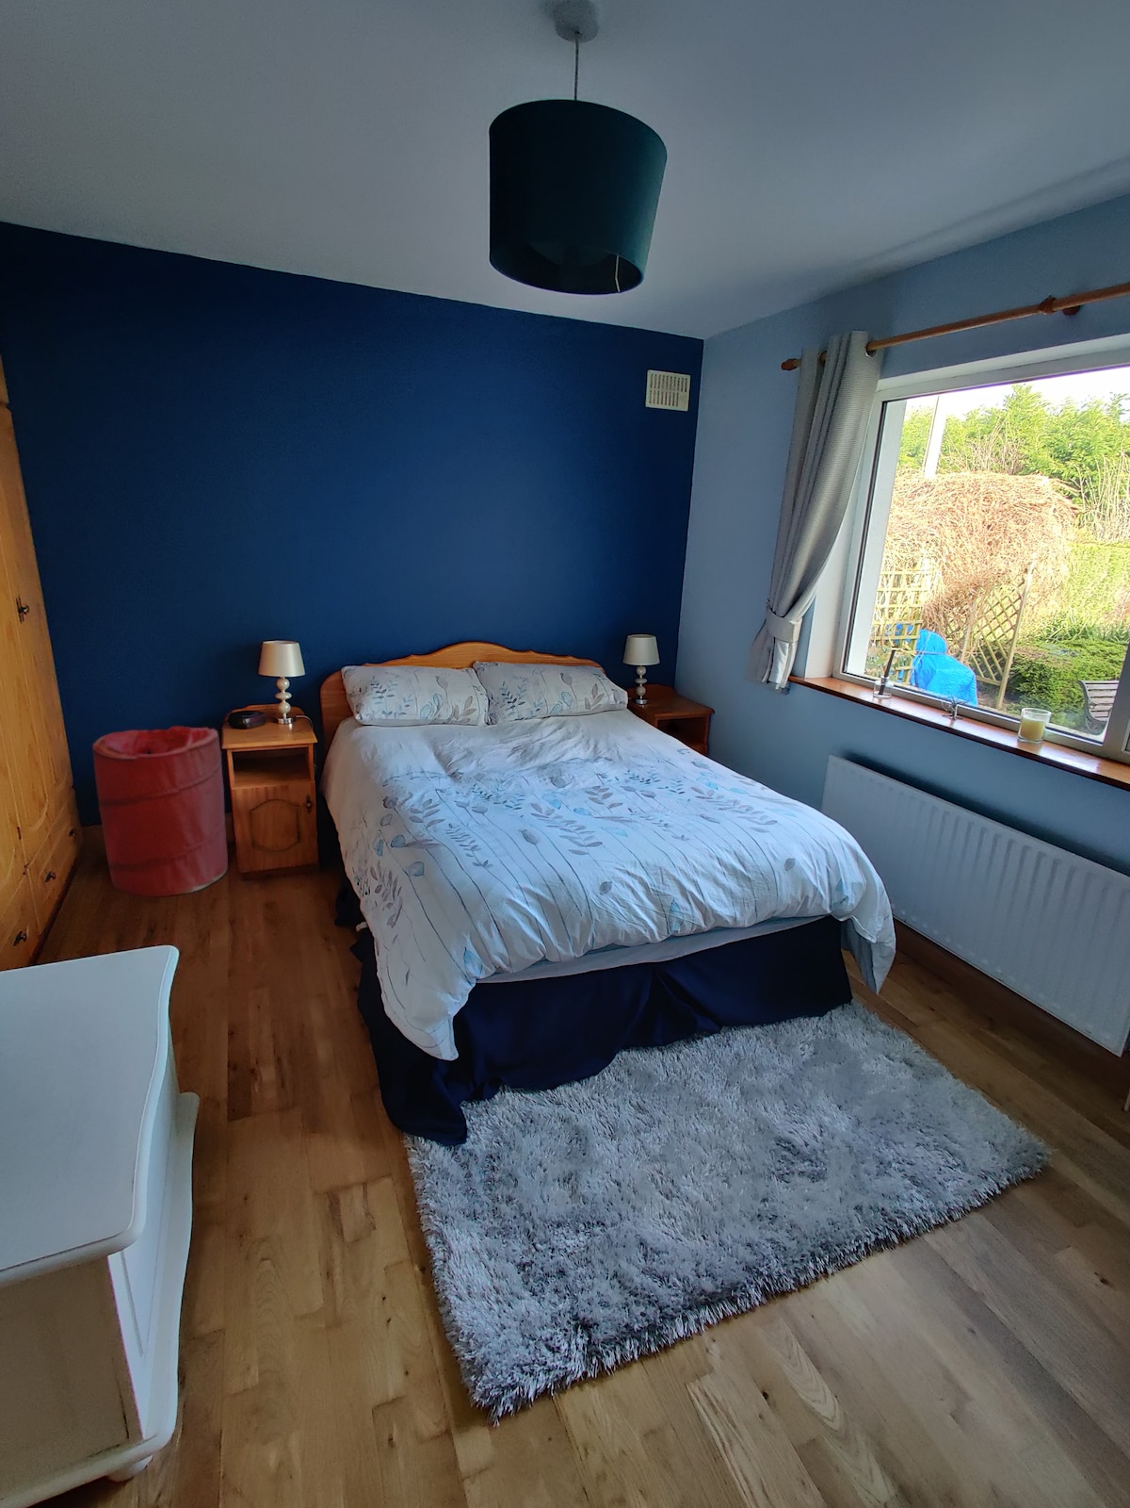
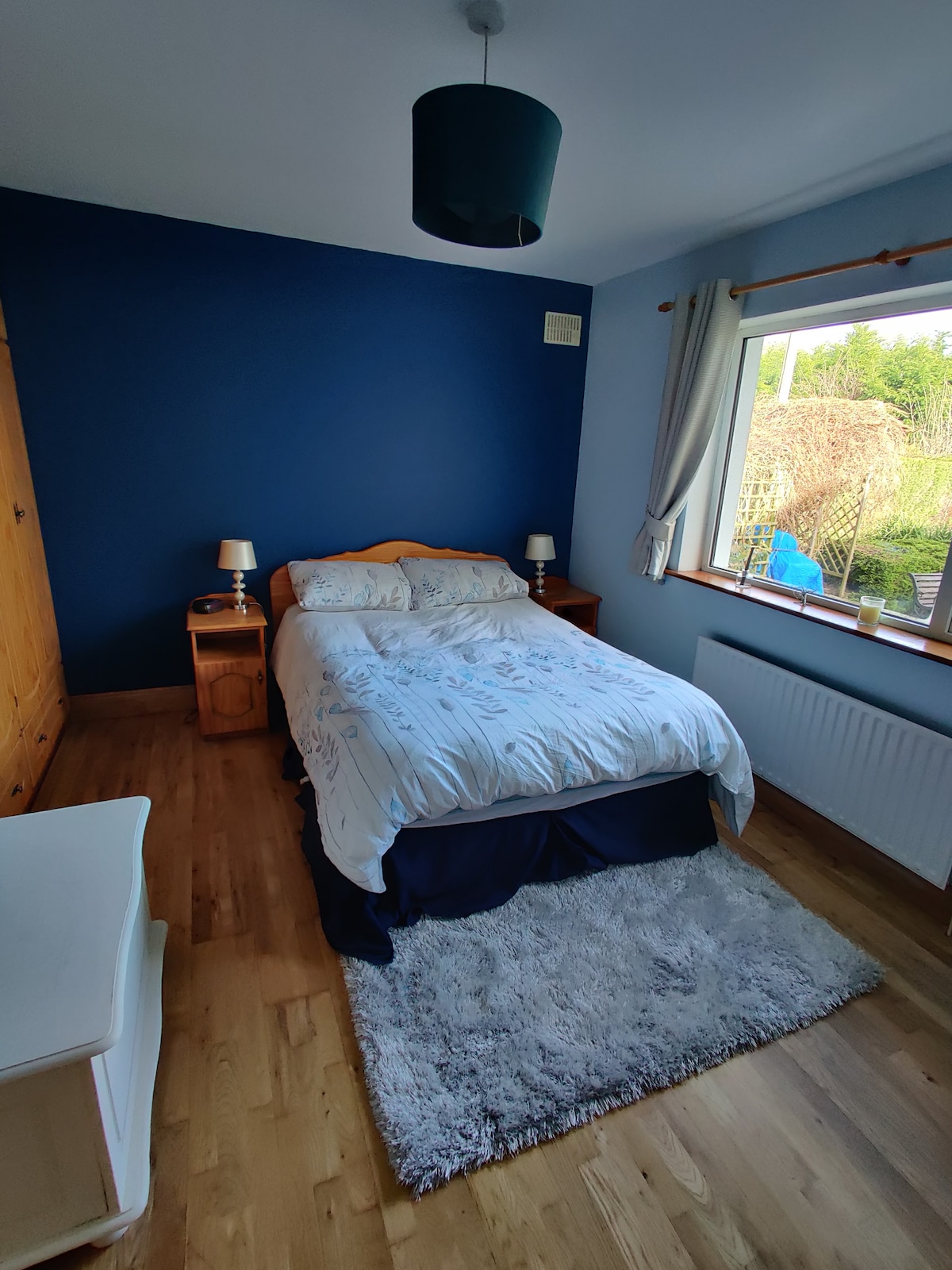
- laundry hamper (165, 804)
